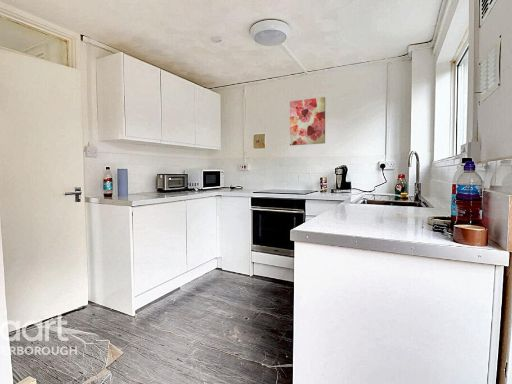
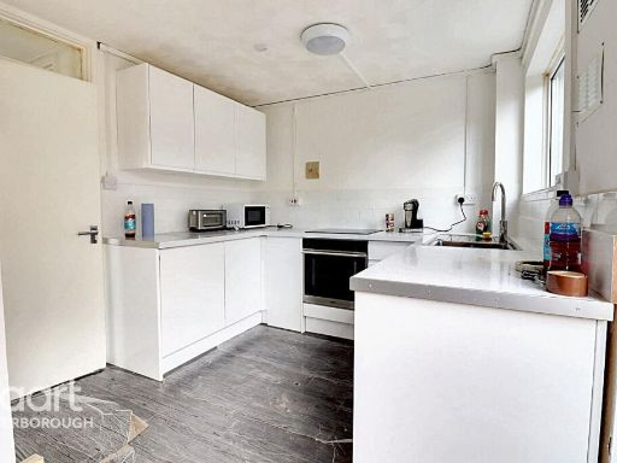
- wall art (307, 122)
